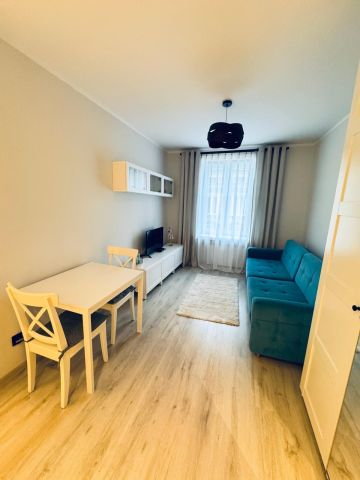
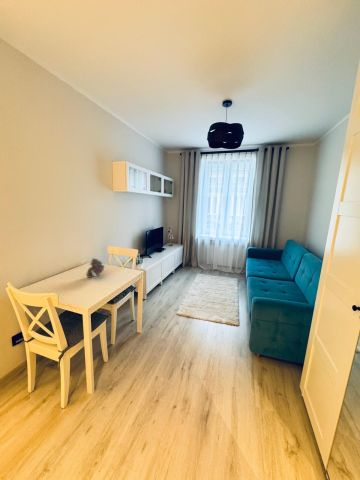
+ coral (95, 269)
